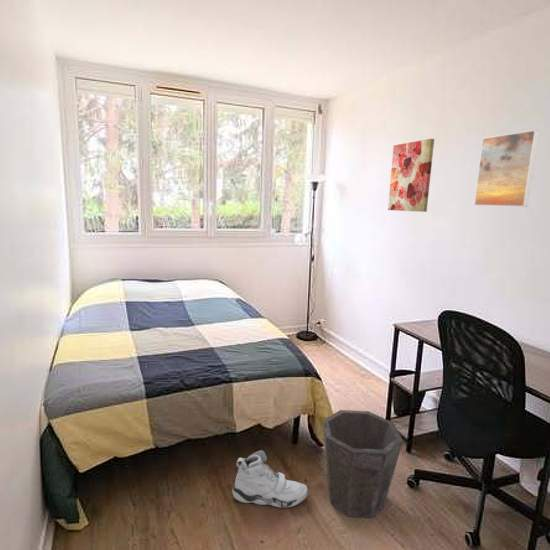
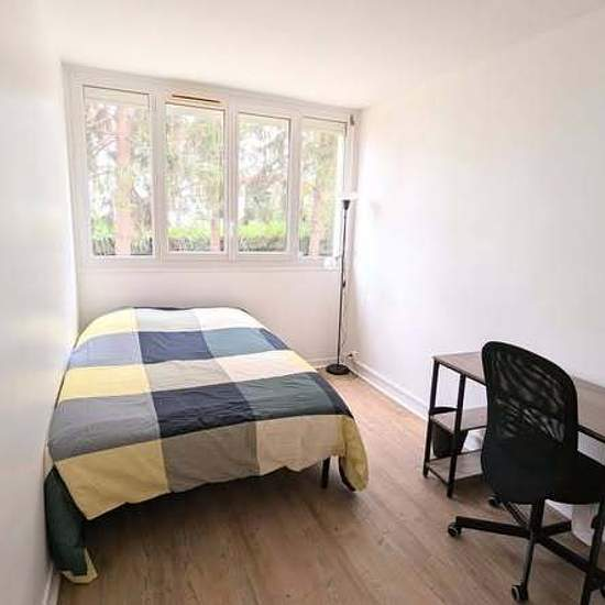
- wall art (409, 177)
- sneaker (270, 477)
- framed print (504, 170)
- waste bin (358, 463)
